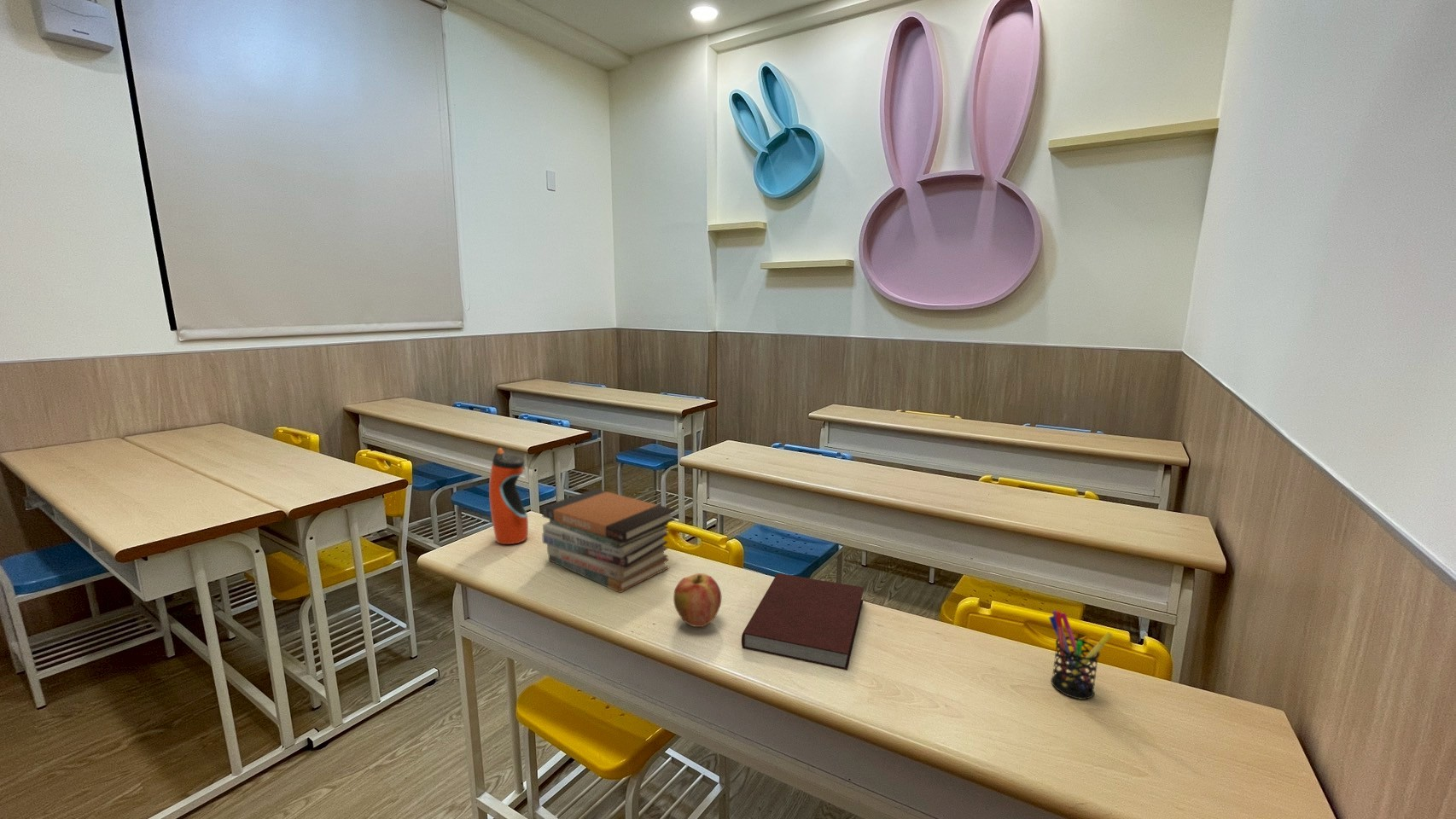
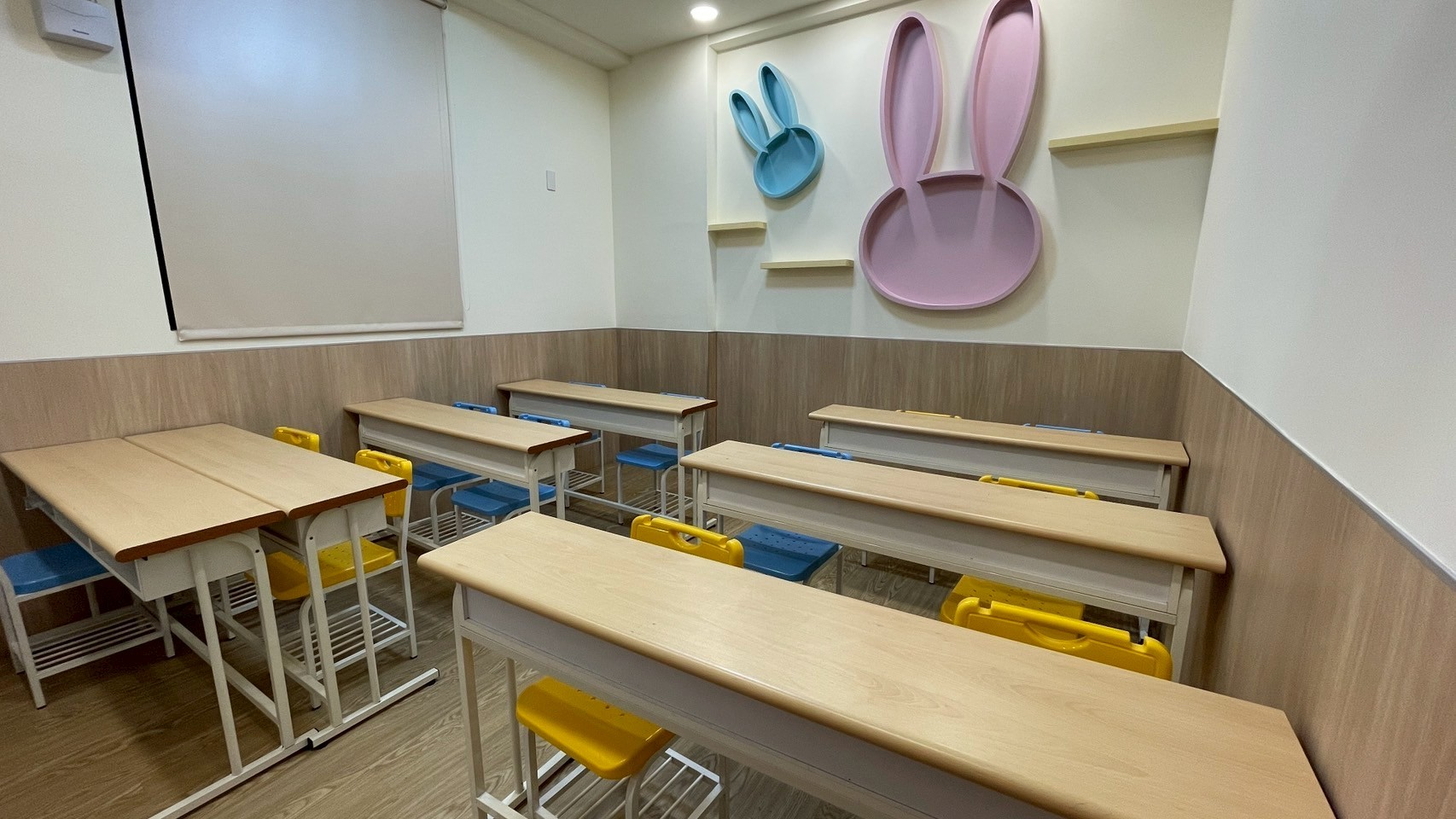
- book stack (607, 536)
- pen holder (1074, 654)
- notebook (807, 615)
- apple (697, 598)
- water bottle (508, 494)
